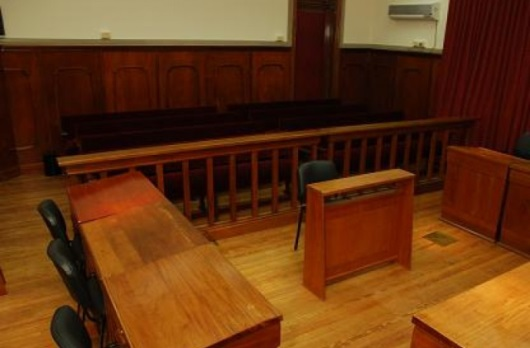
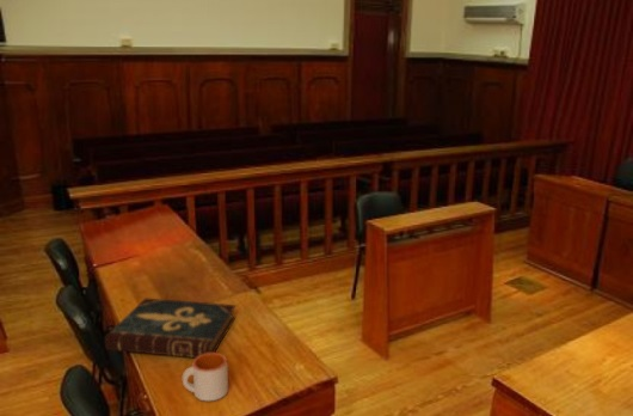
+ mug (204, 377)
+ book (174, 326)
